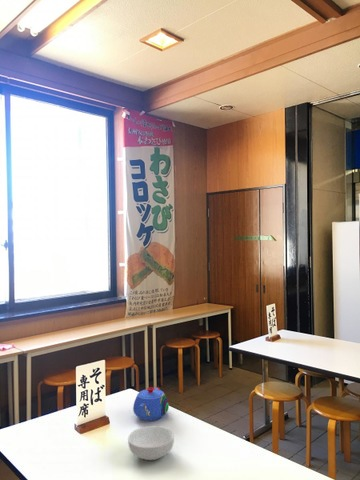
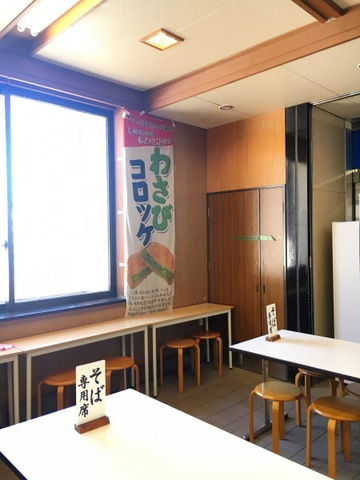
- teapot (150, 402)
- cereal bowl (151, 445)
